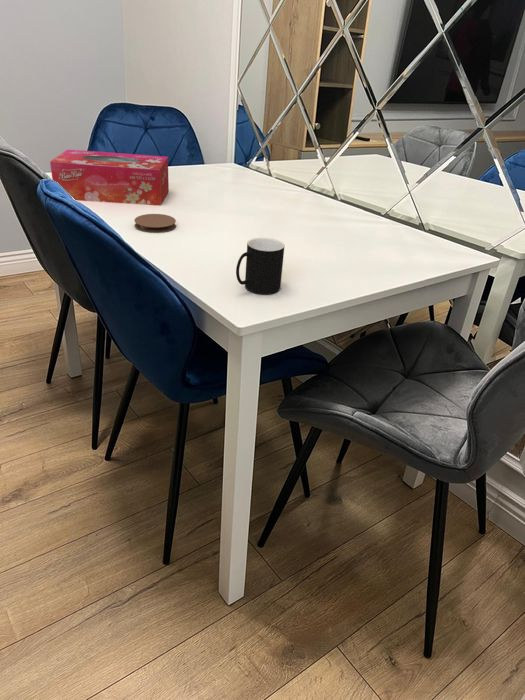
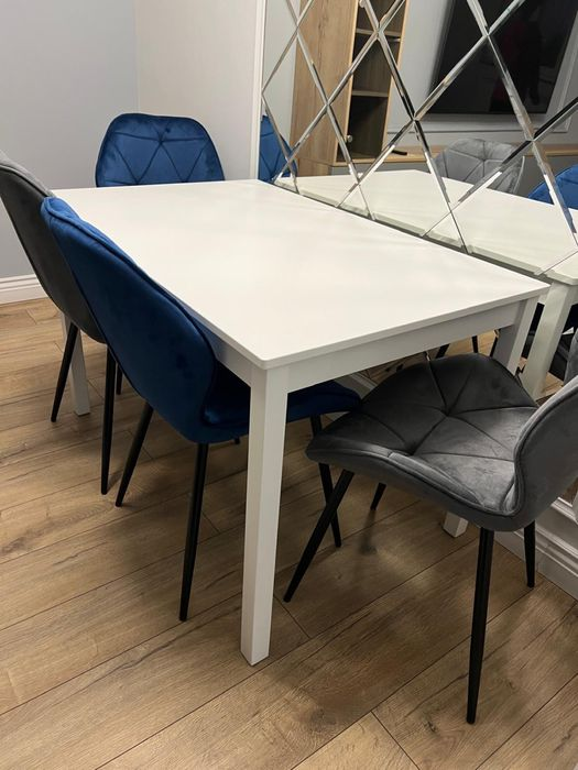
- cup (257, 267)
- tissue box (113, 177)
- coaster (155, 223)
